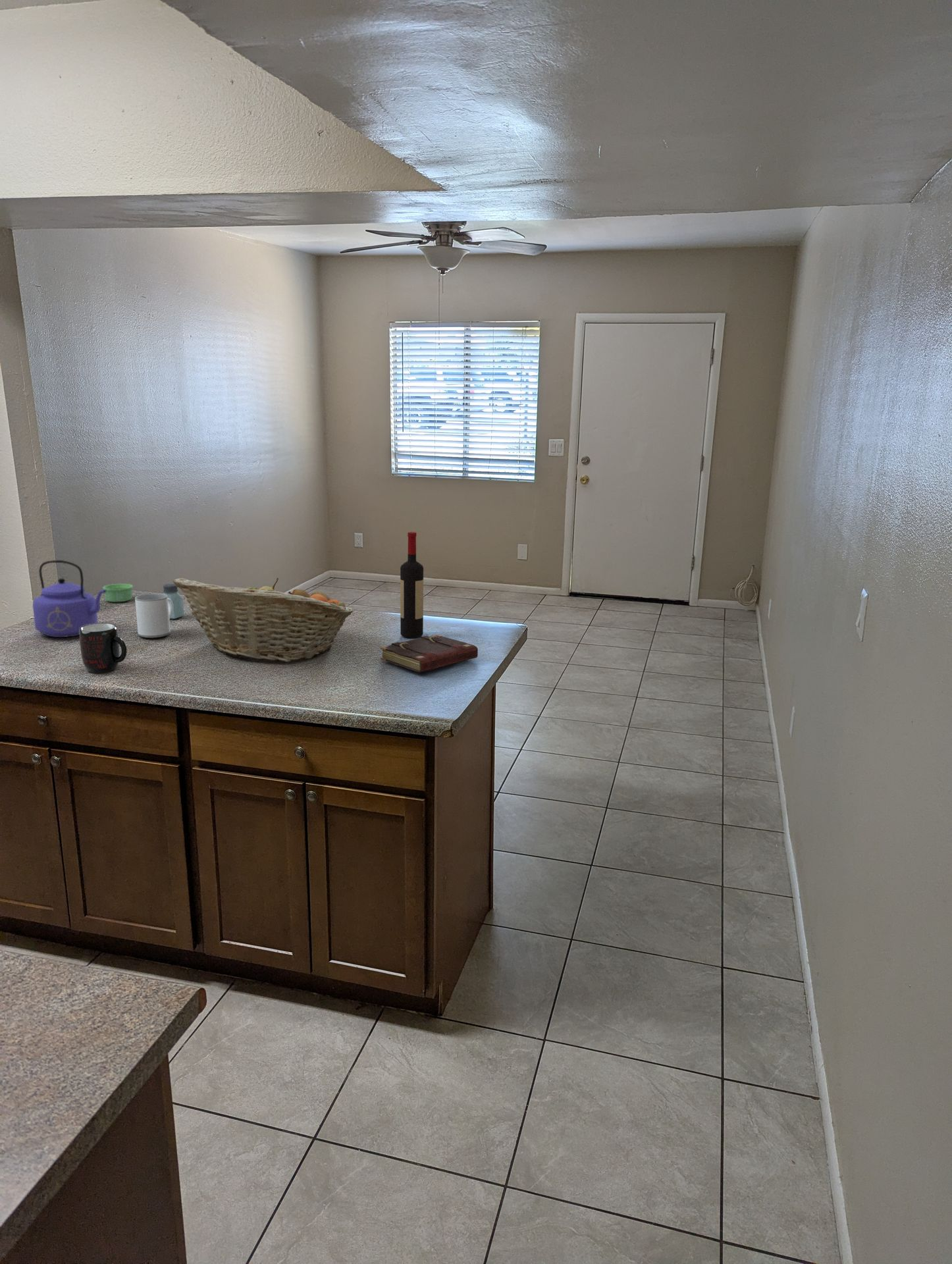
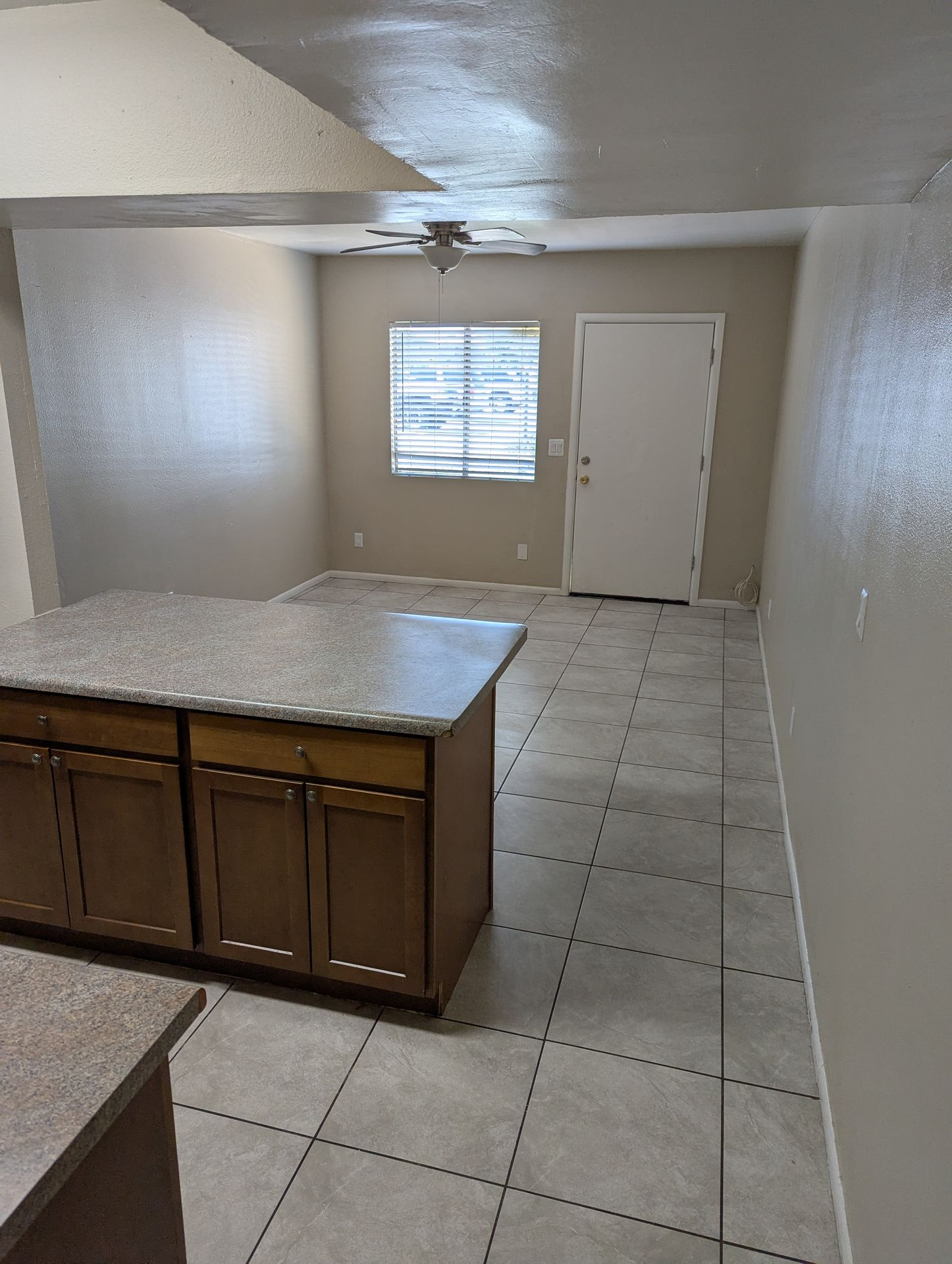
- kettle (72, 597)
- mug (105, 648)
- mug (157, 614)
- ramekin (118, 592)
- wine bottle (411, 585)
- saltshaker (172, 600)
- fruit basket (264, 610)
- book (429, 652)
